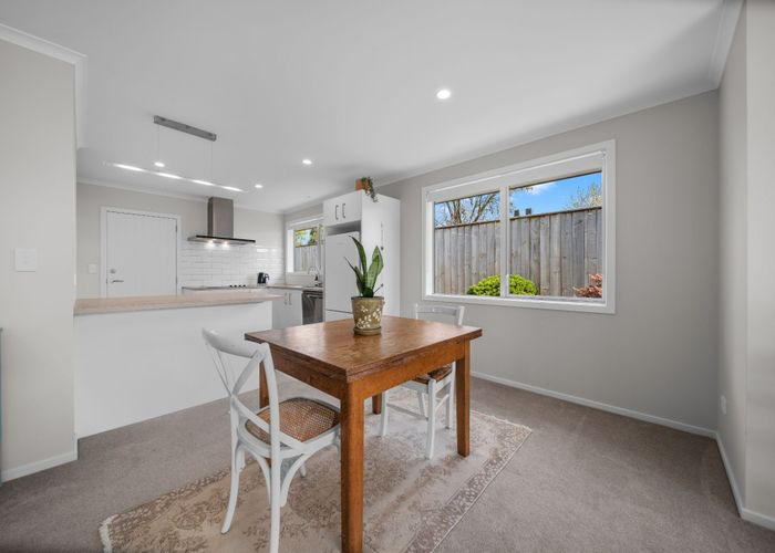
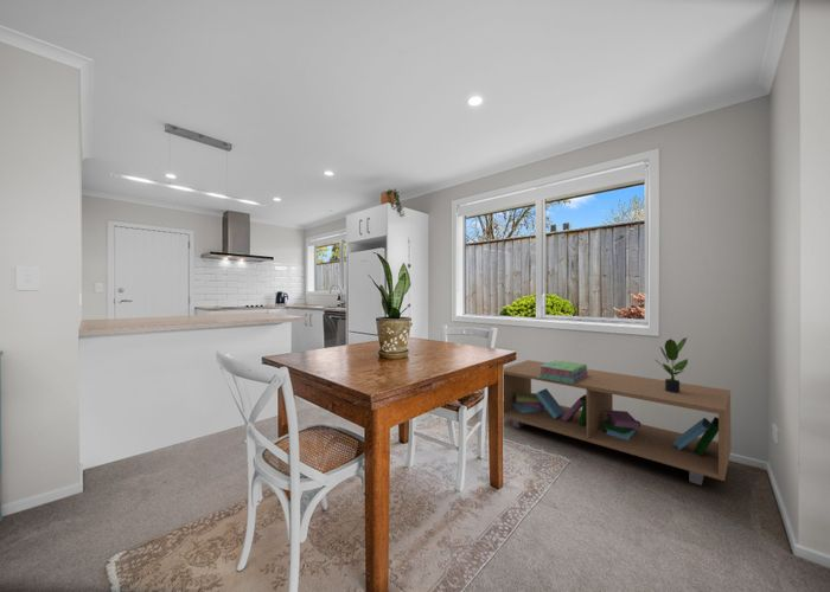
+ storage bench (599, 410)
+ stack of books (563, 369)
+ potted plant (673, 363)
